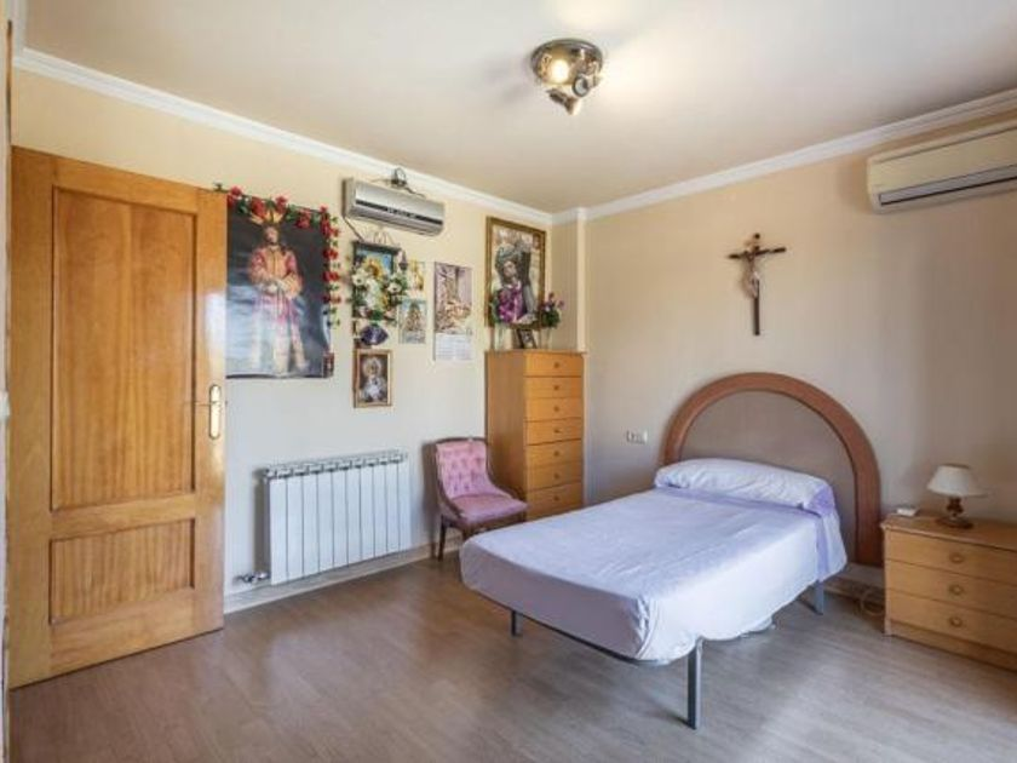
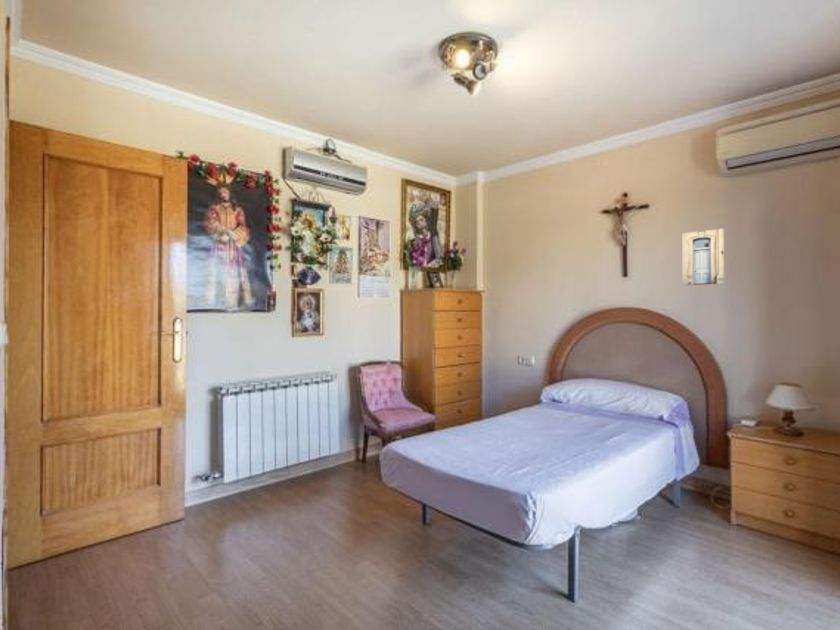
+ wall art (702, 257)
